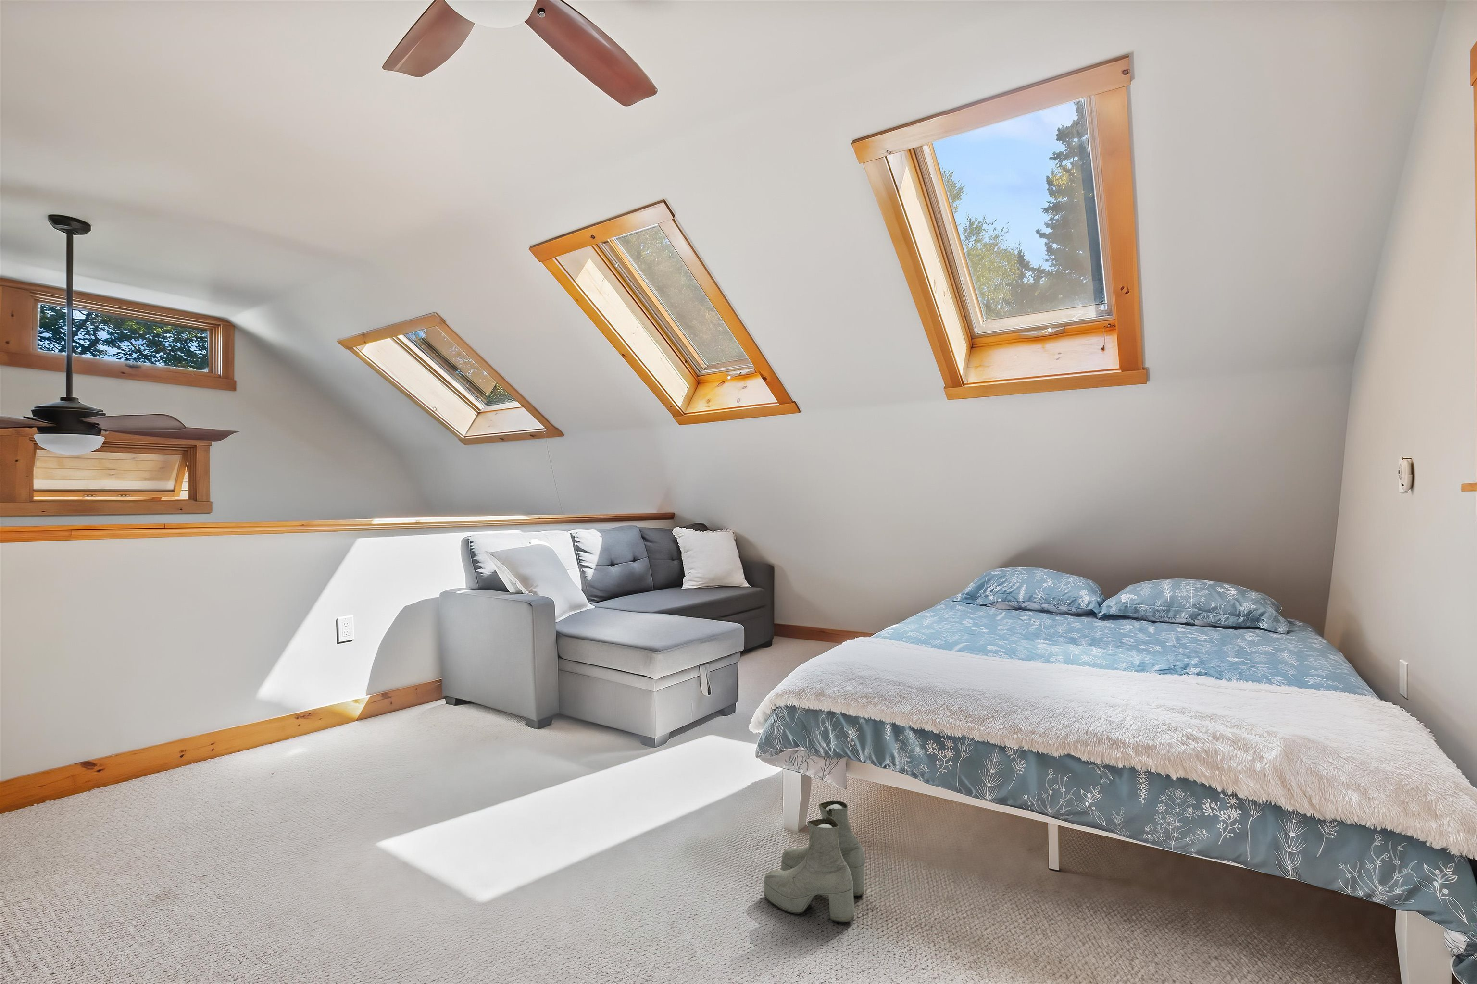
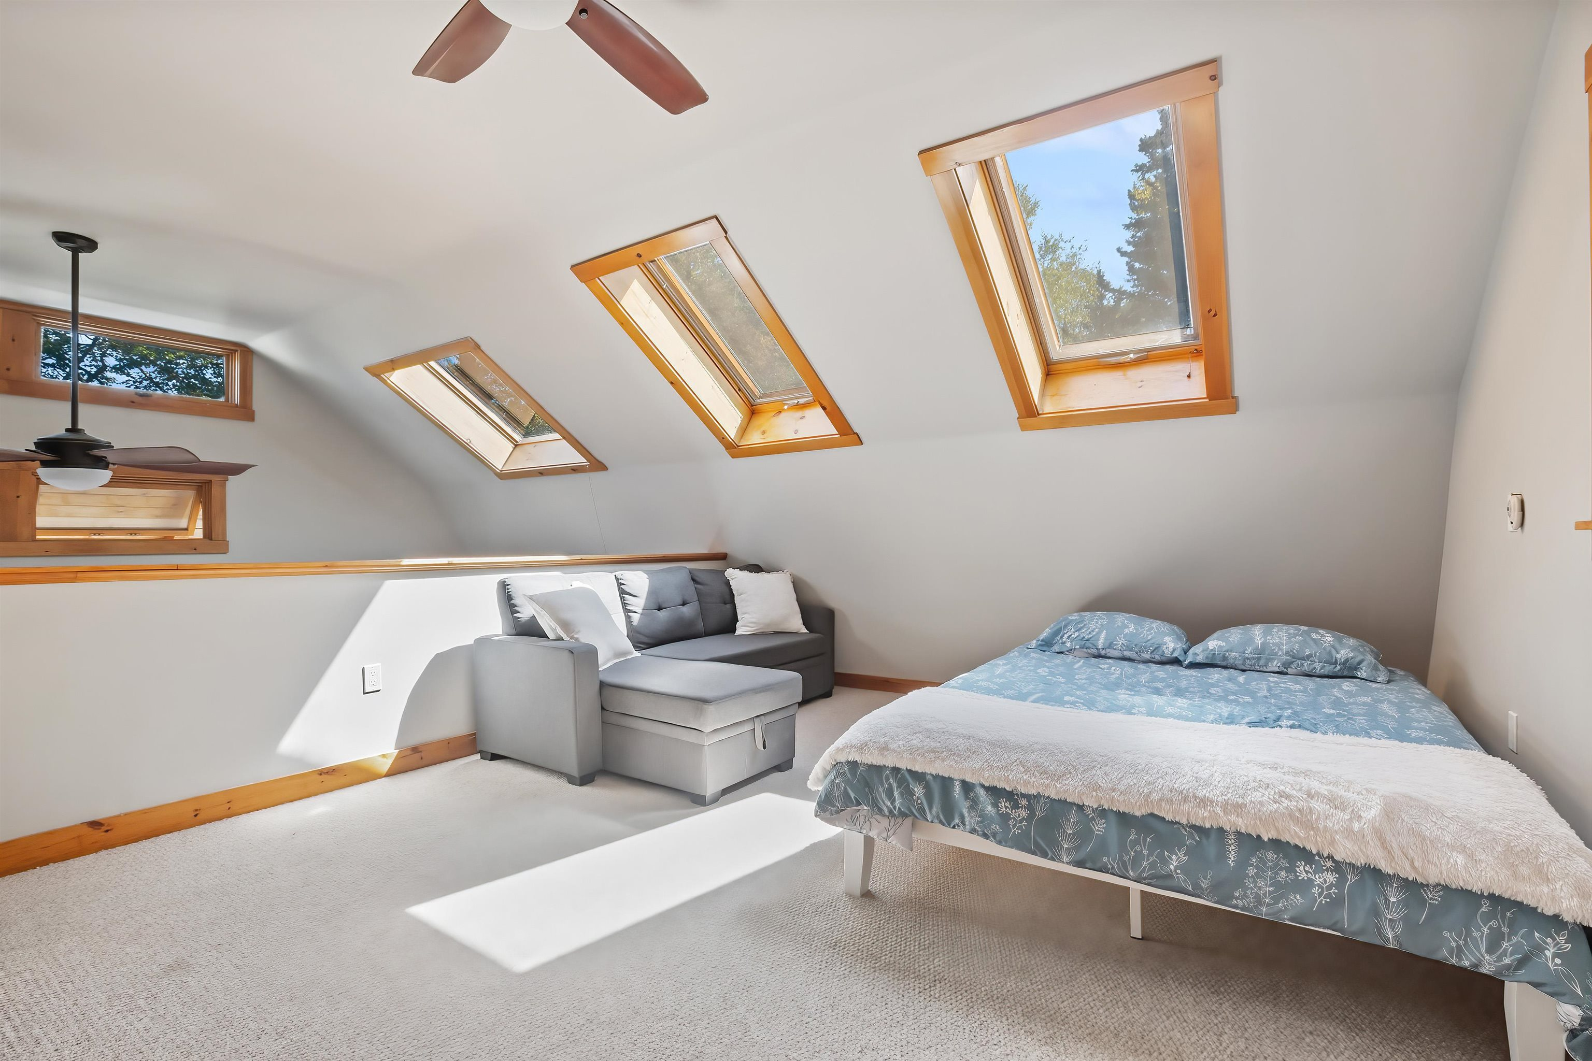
- boots (814, 852)
